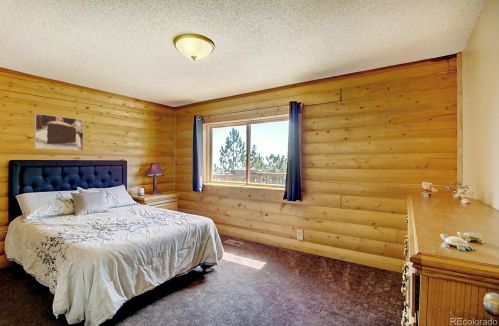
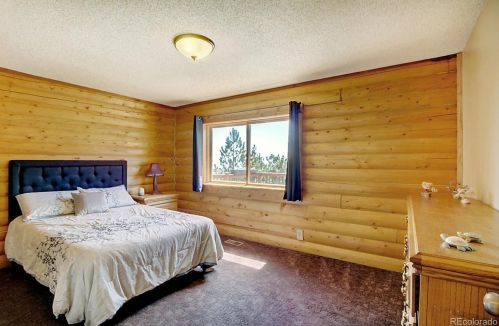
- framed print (60, 133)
